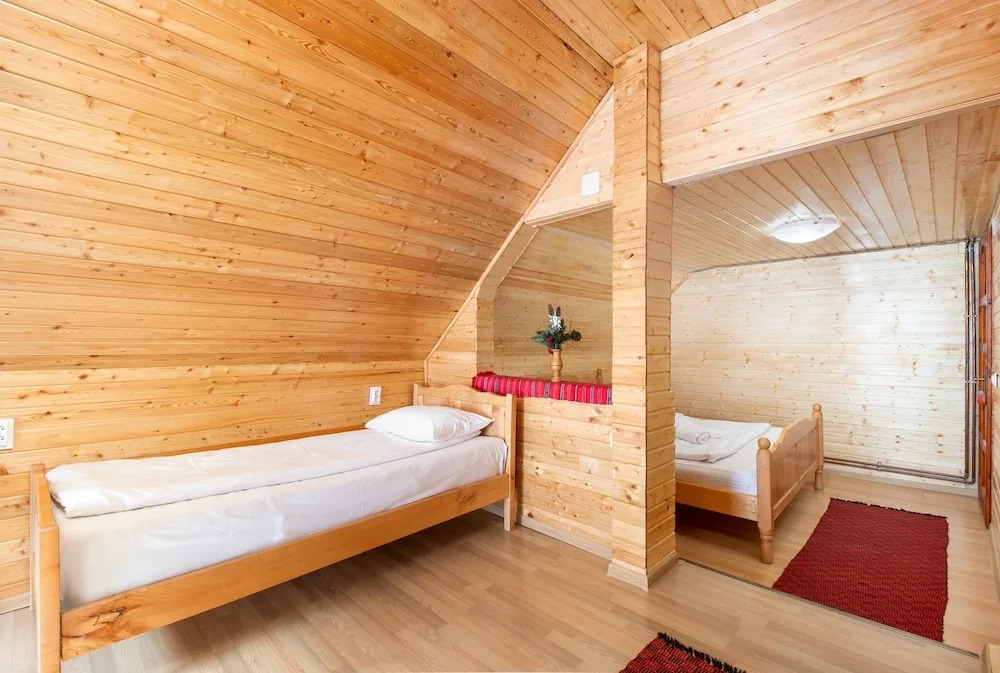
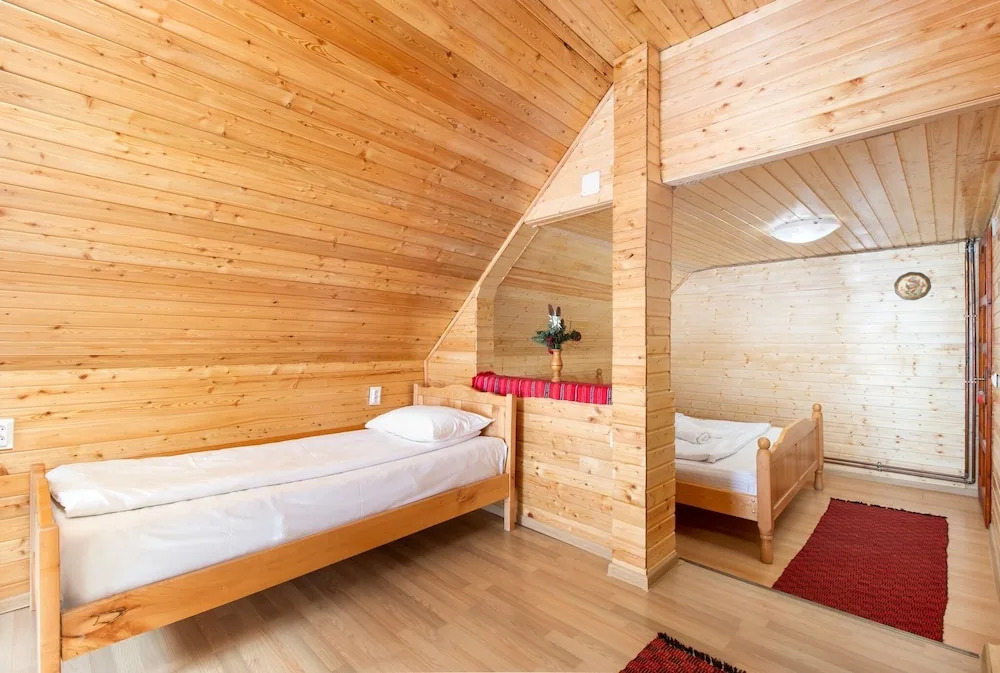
+ decorative plate (912, 286)
